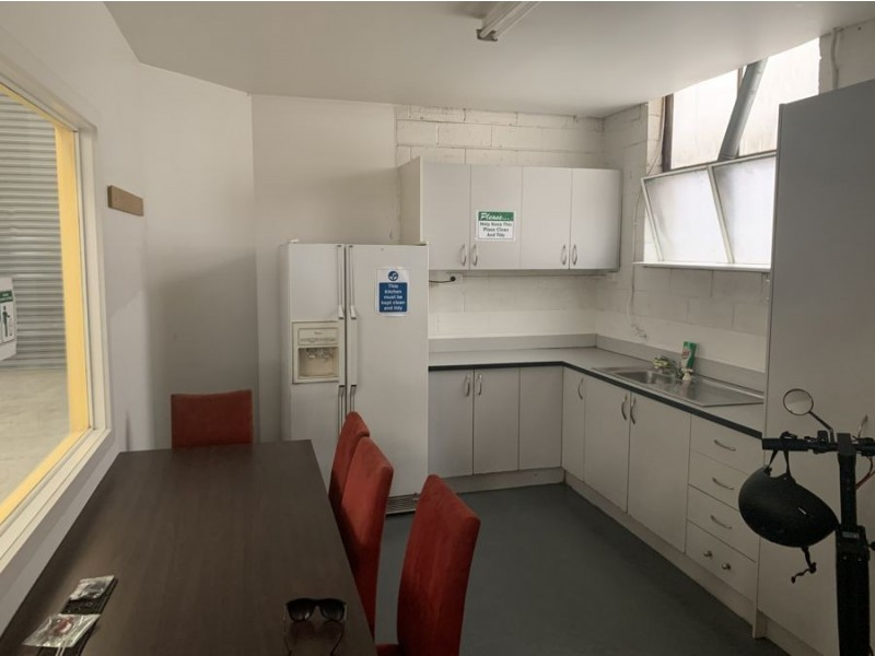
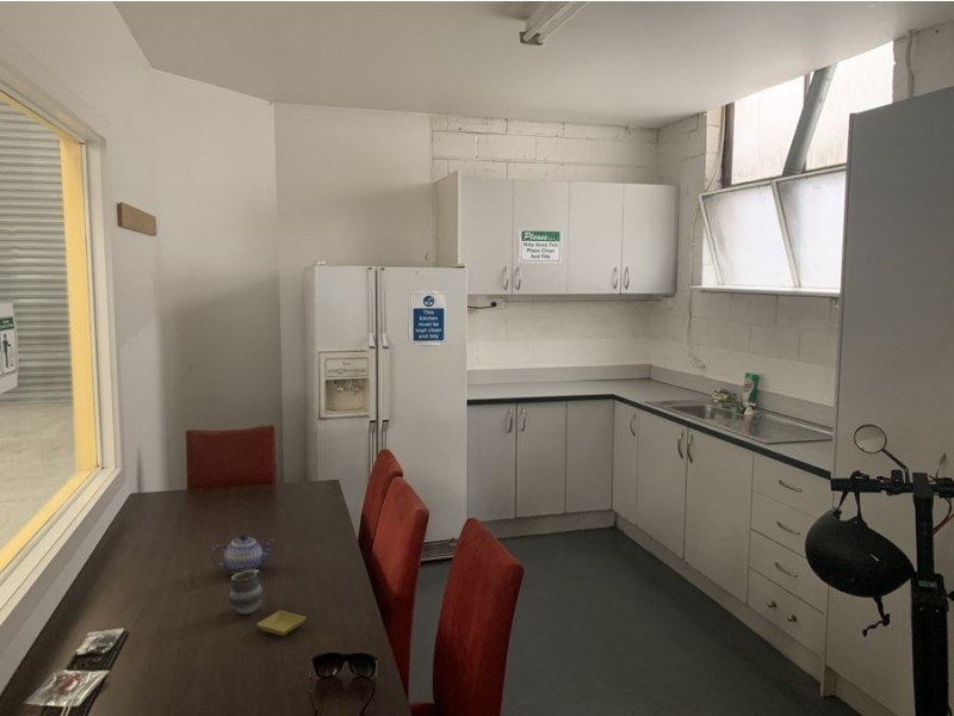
+ teapot (243, 551)
+ saucer (281, 624)
+ cup (248, 591)
